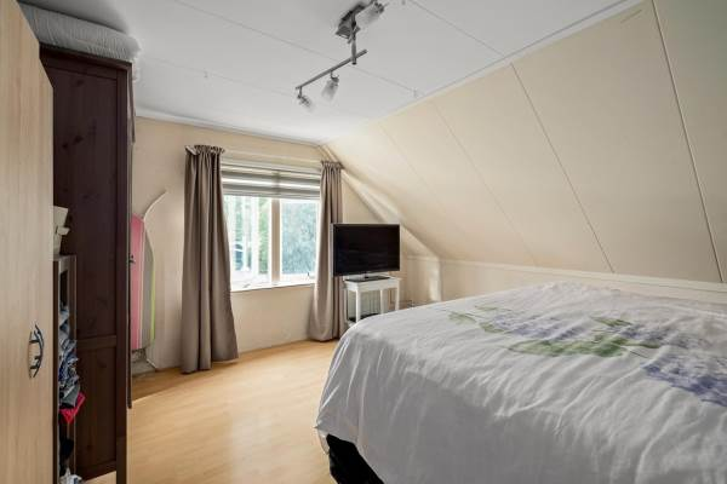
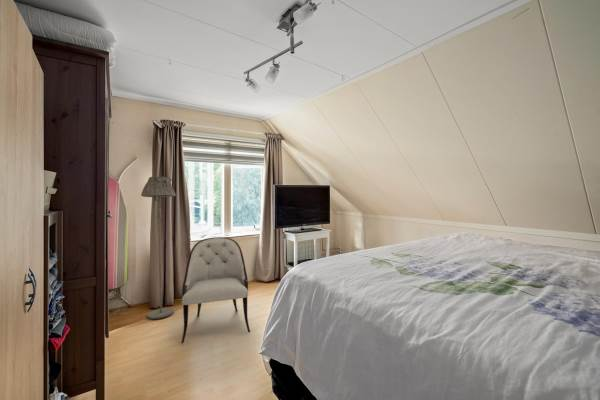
+ armchair (216, 281)
+ floor lamp (159, 245)
